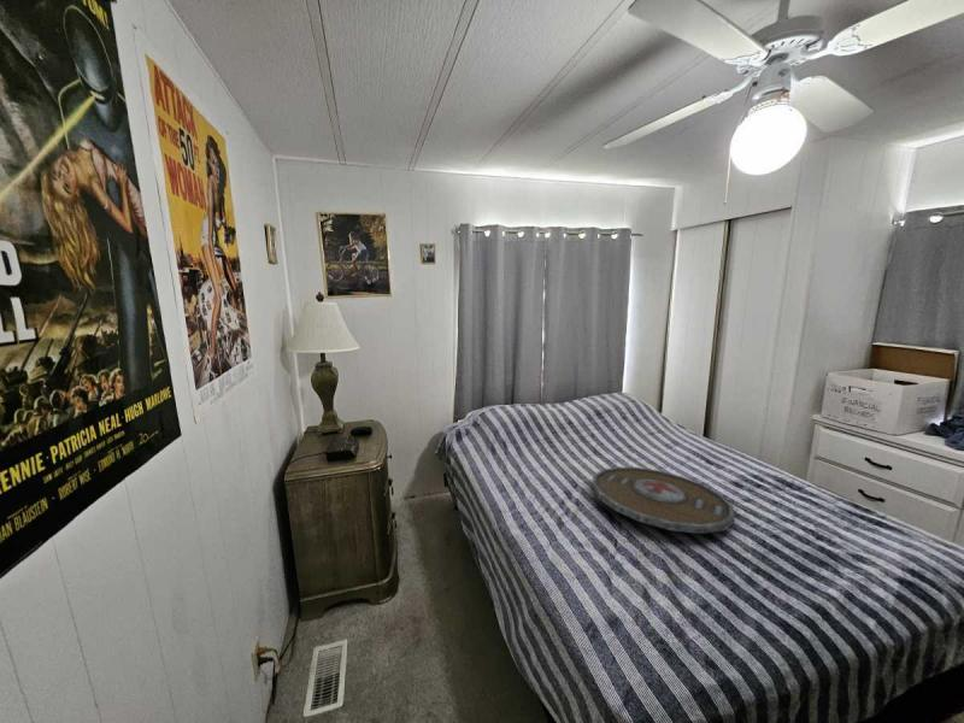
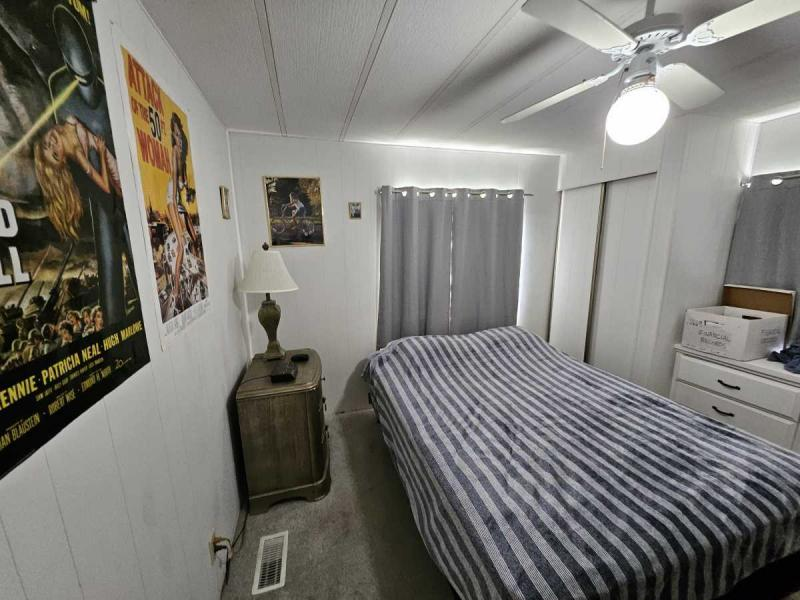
- serving tray (658, 494)
